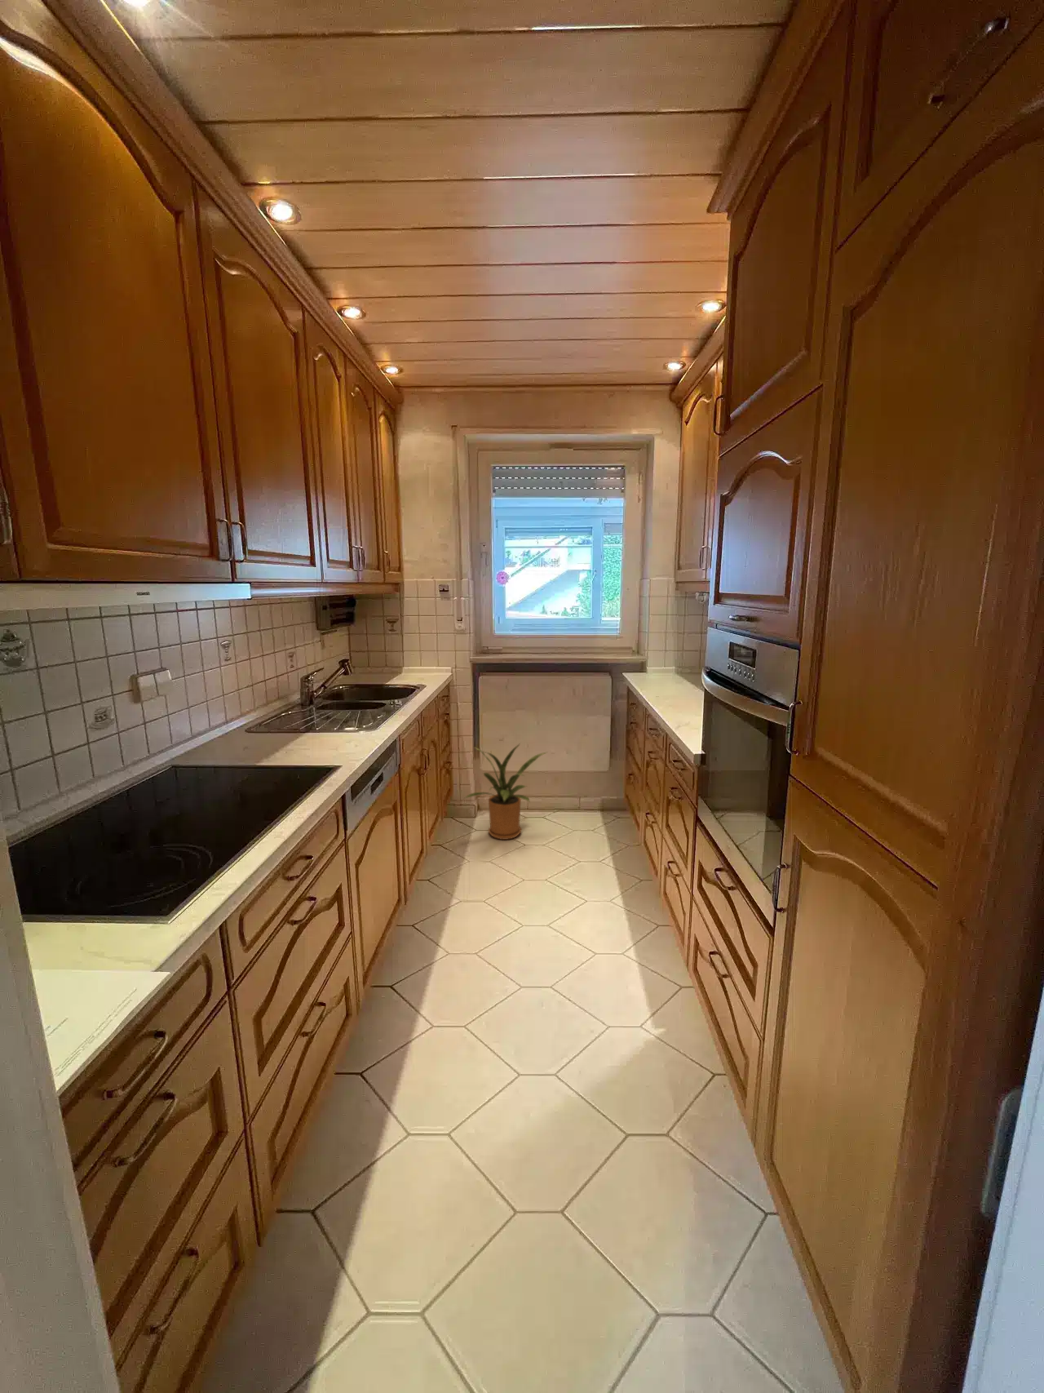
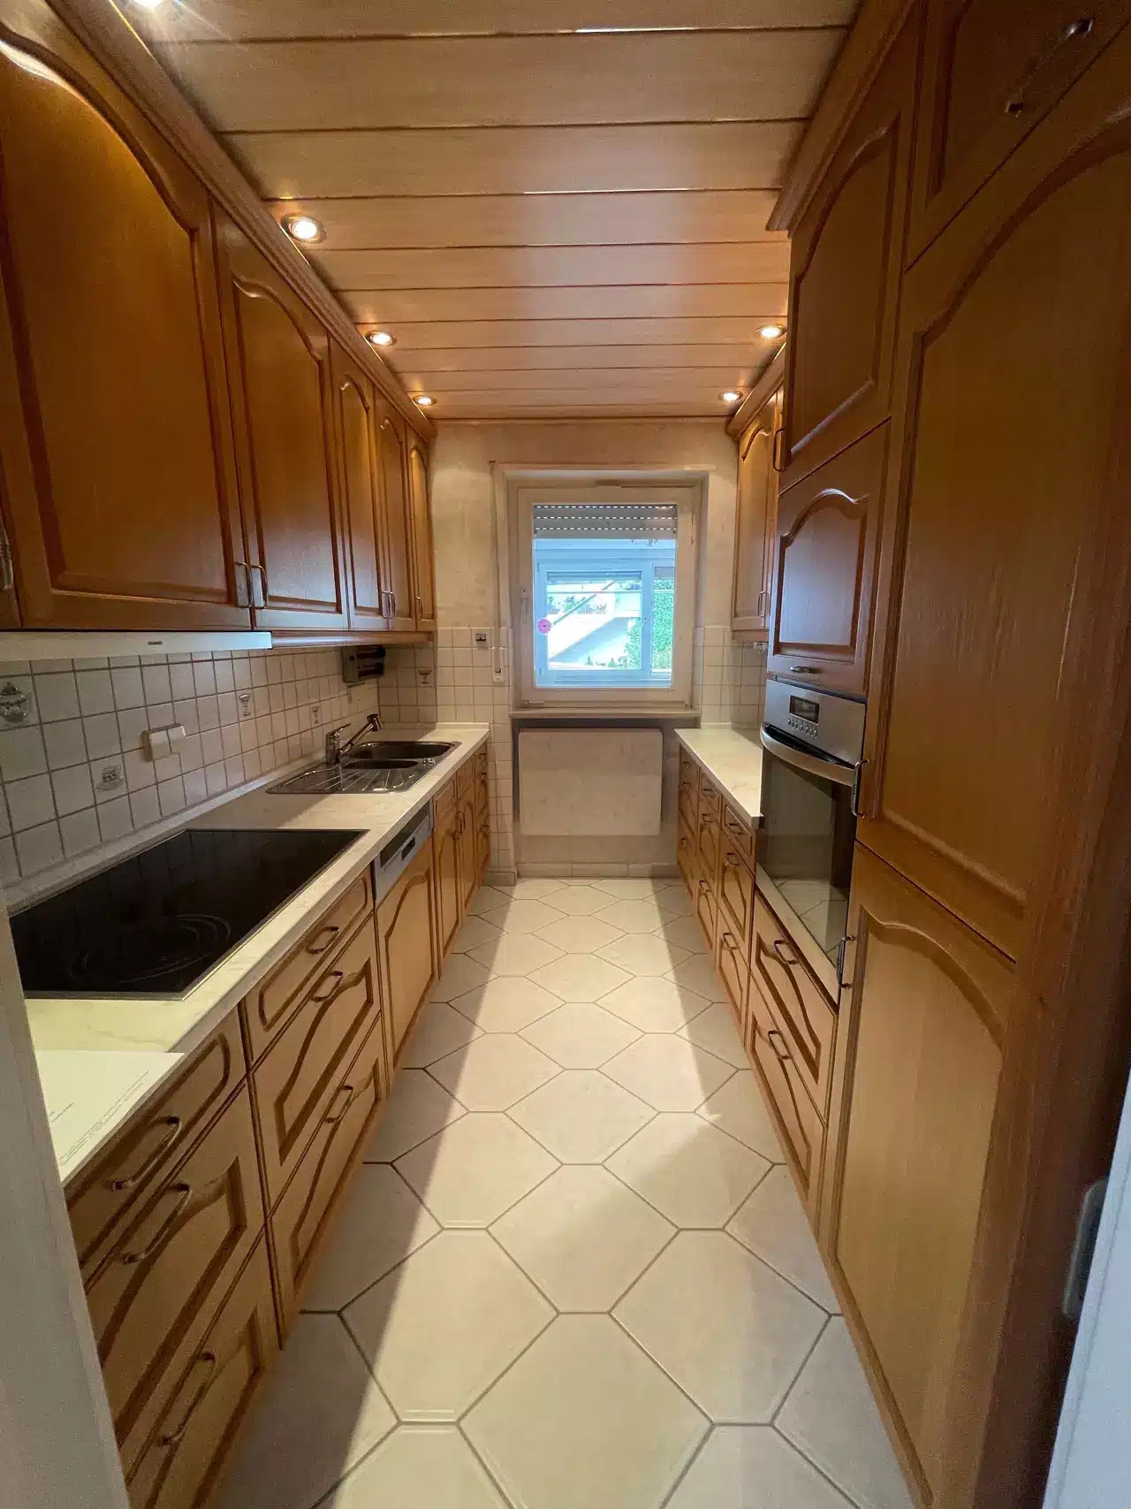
- house plant (507, 792)
